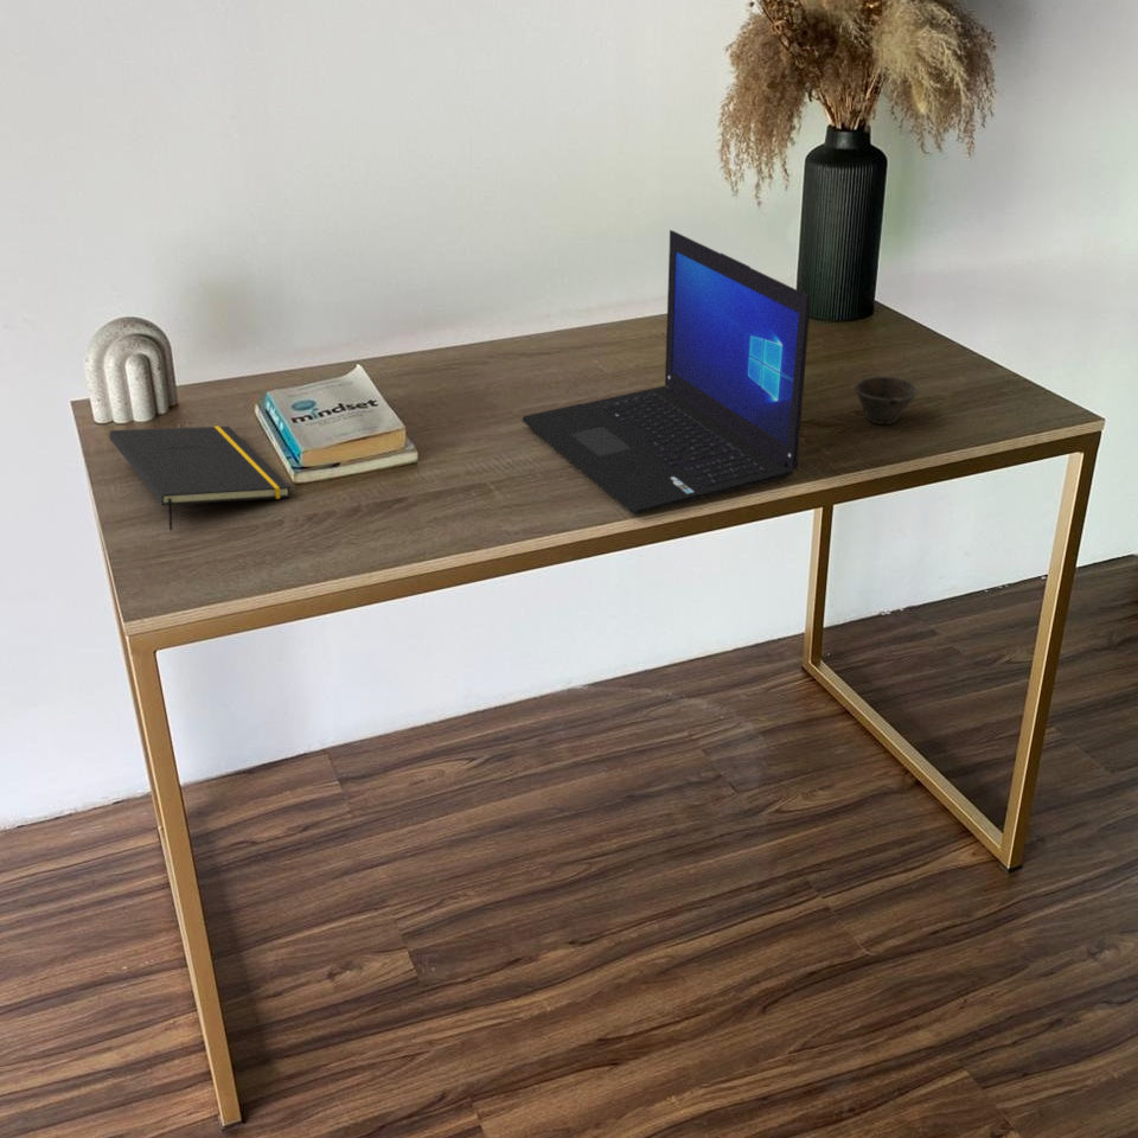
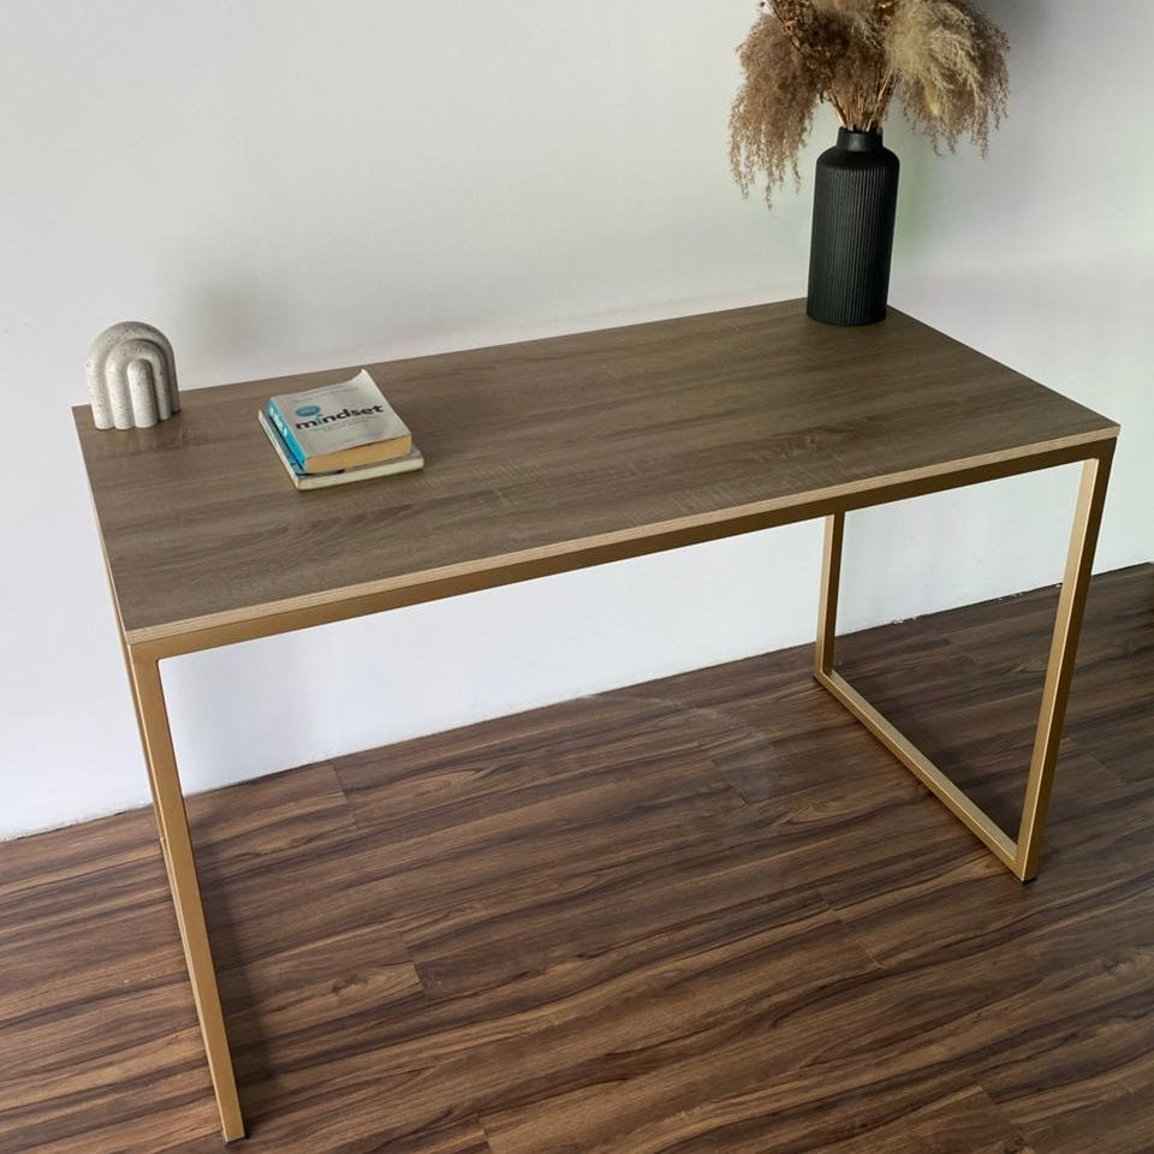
- cup (888, 402)
- laptop (665, 365)
- notepad (197, 462)
